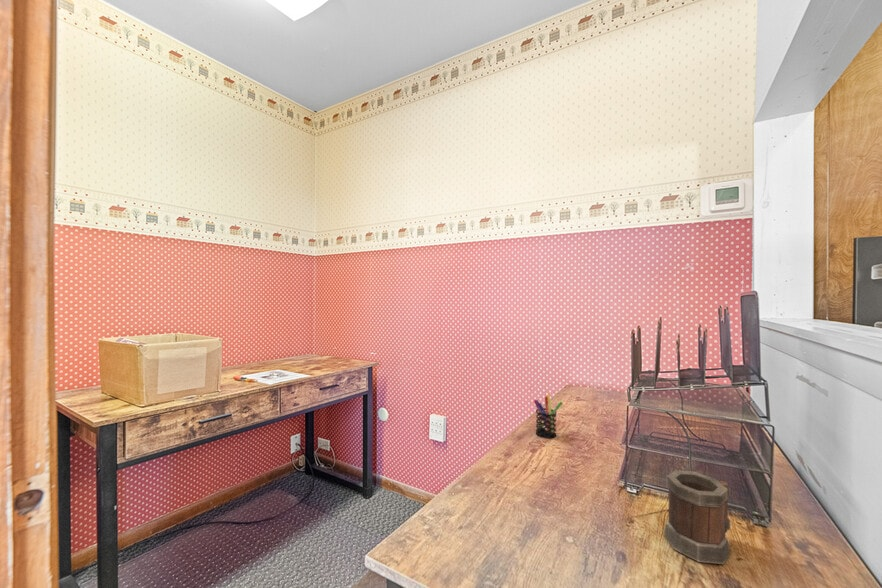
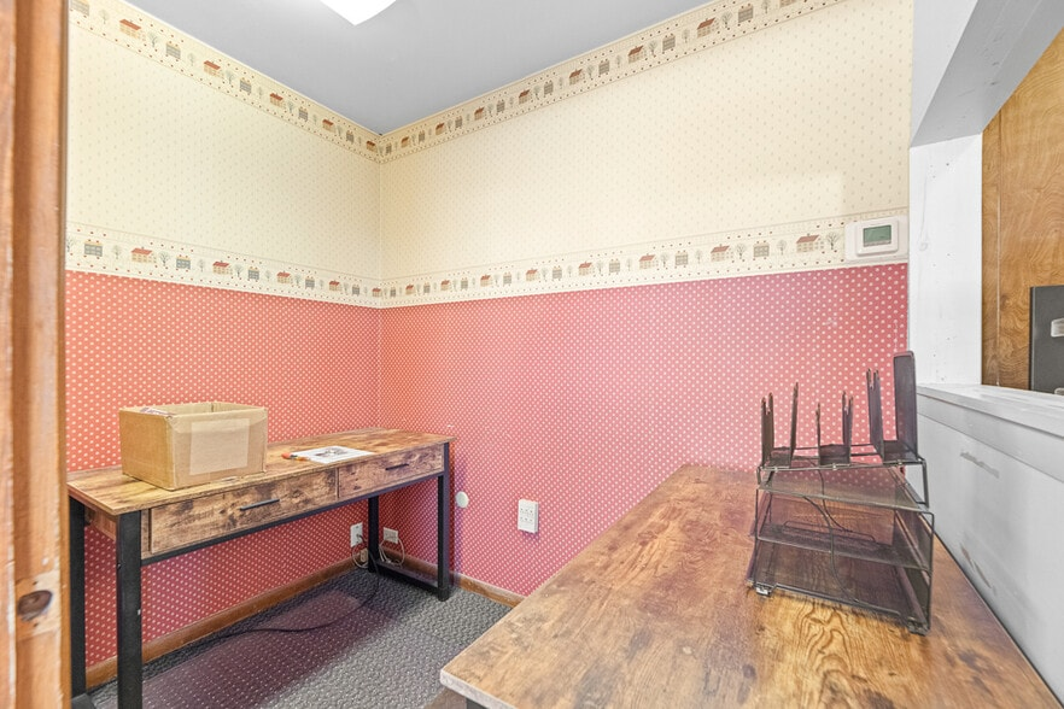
- pen holder (548, 415)
- mug (701, 512)
